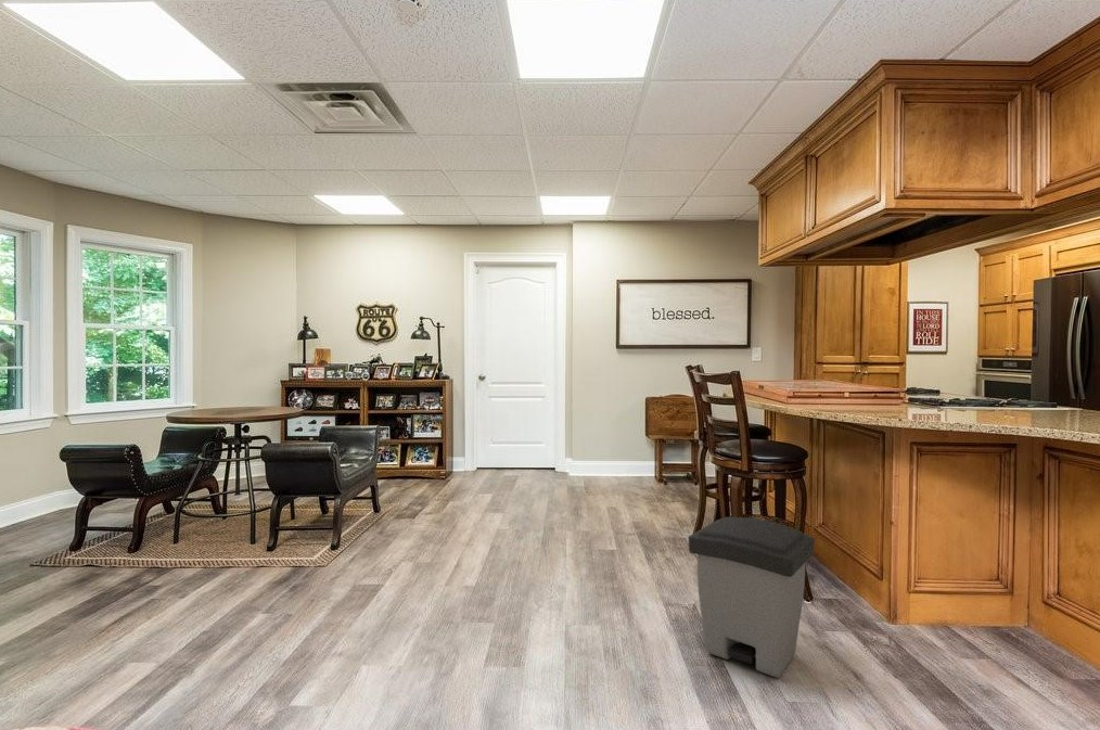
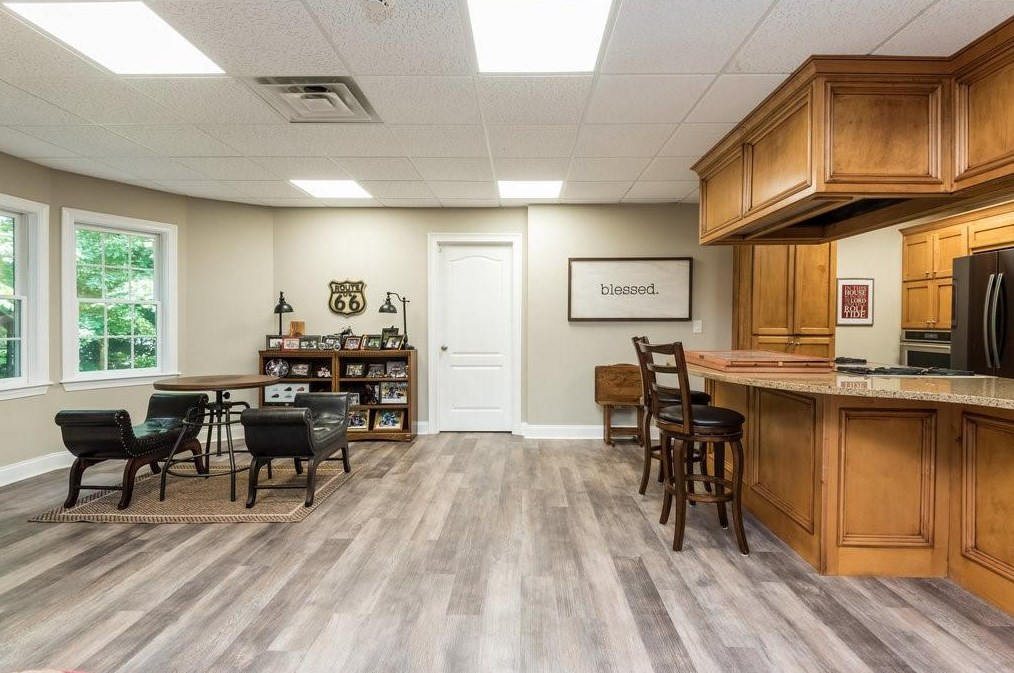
- trash can (751, 590)
